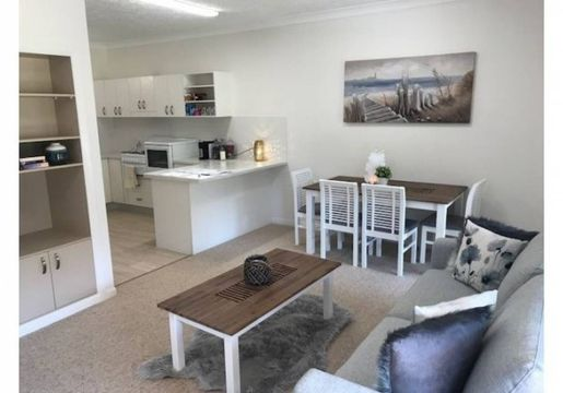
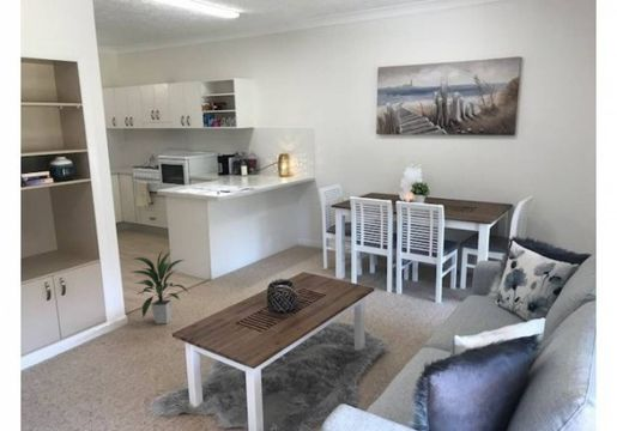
+ indoor plant (157, 286)
